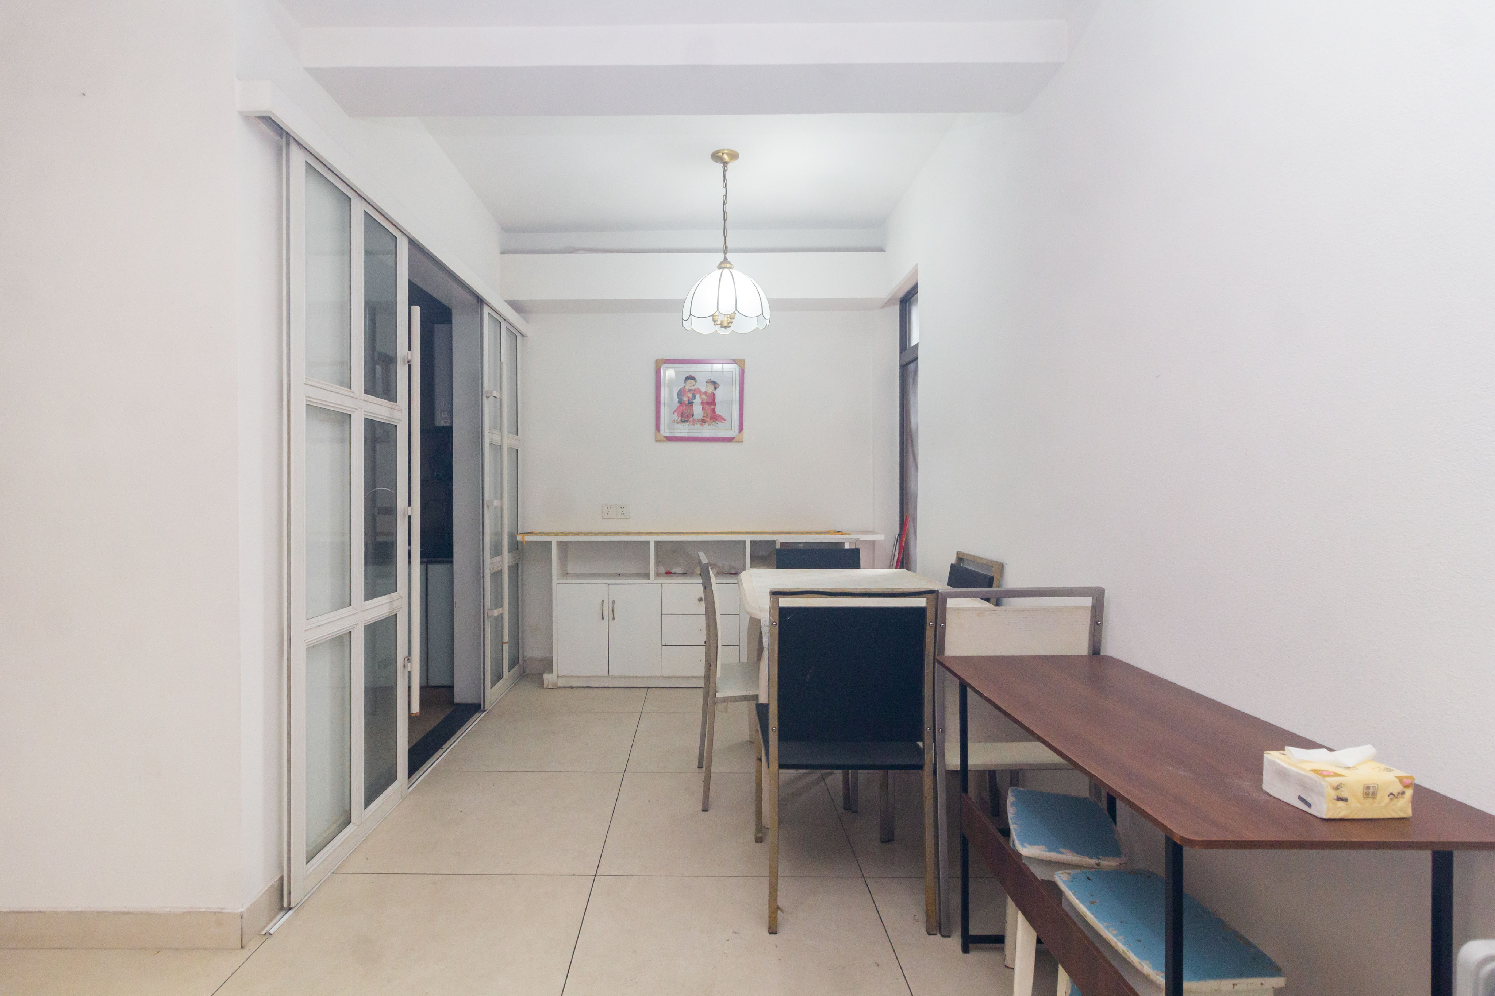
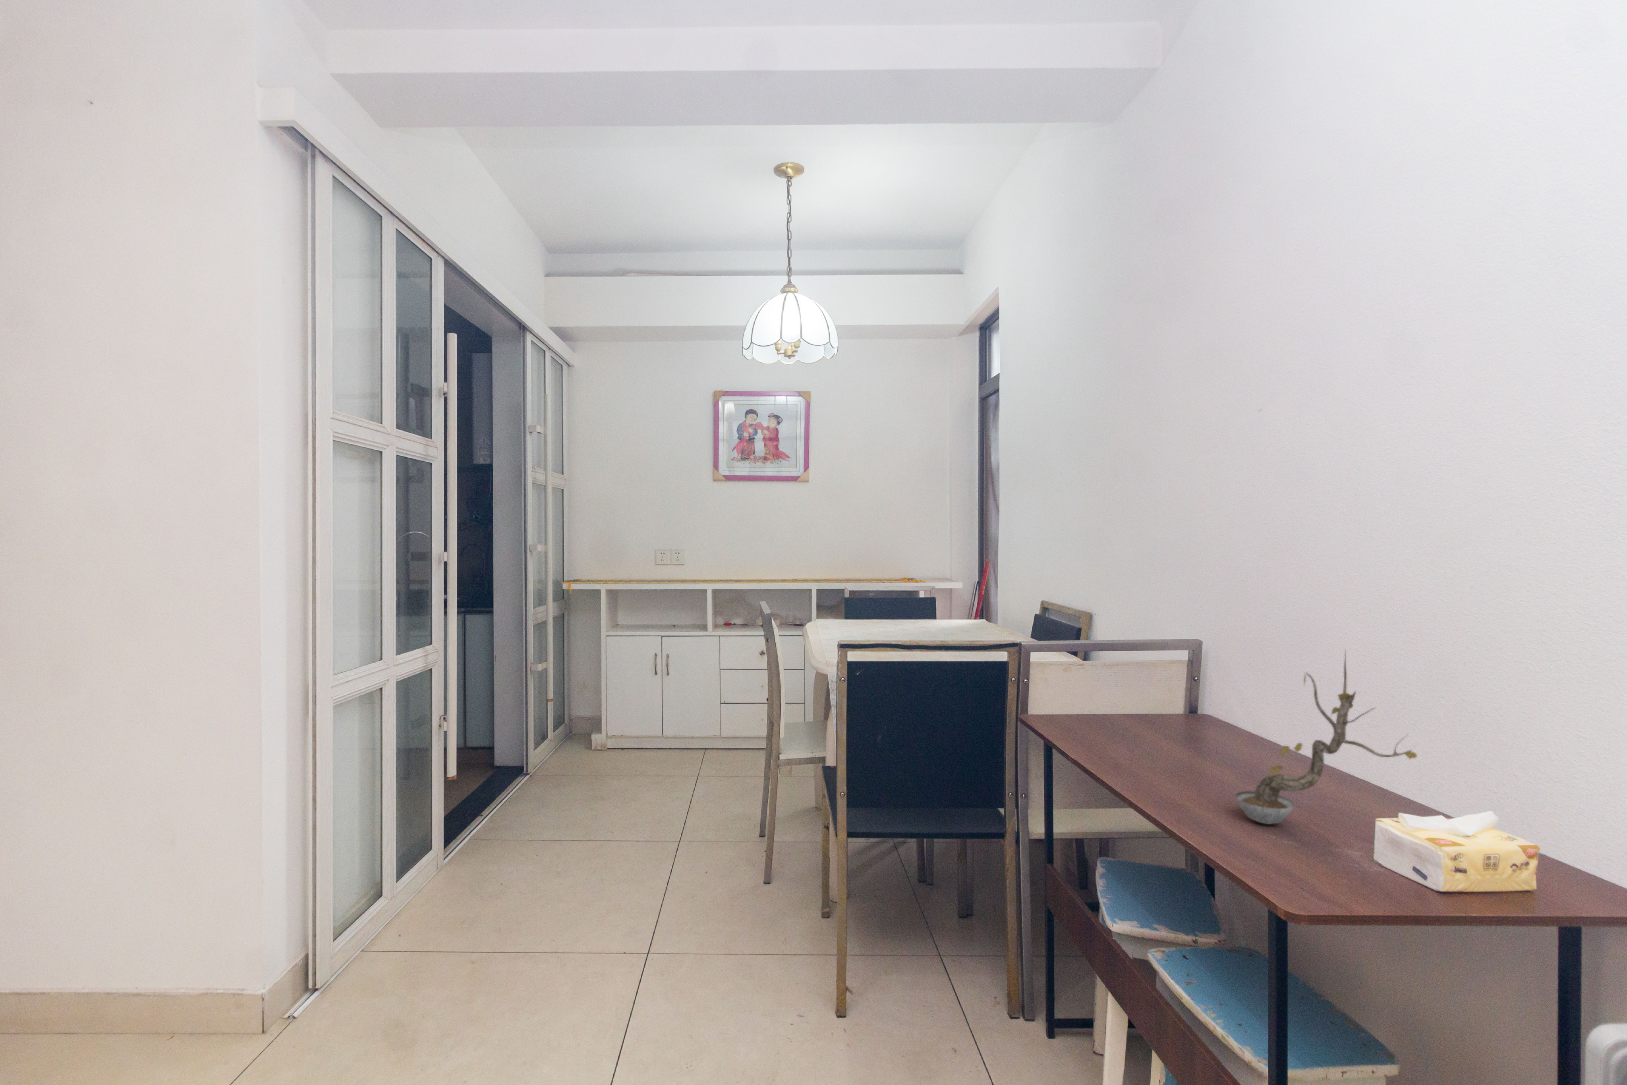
+ plant (1303, 746)
